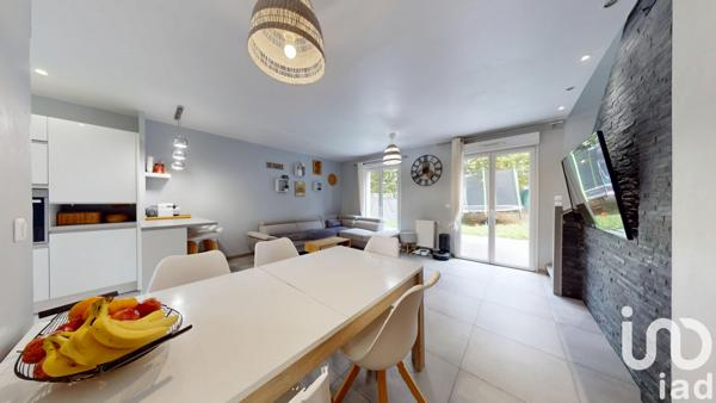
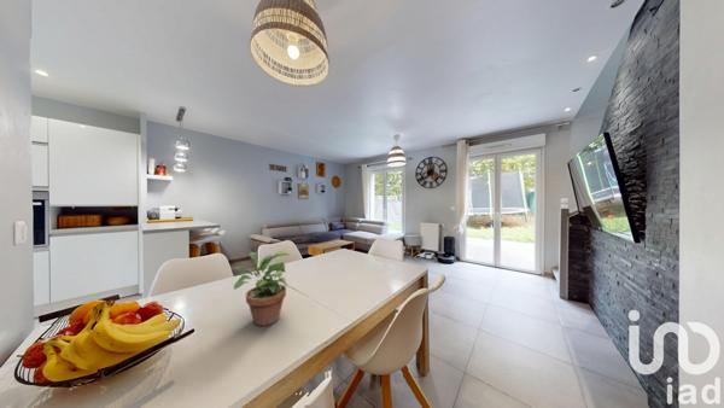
+ potted plant (259, 285)
